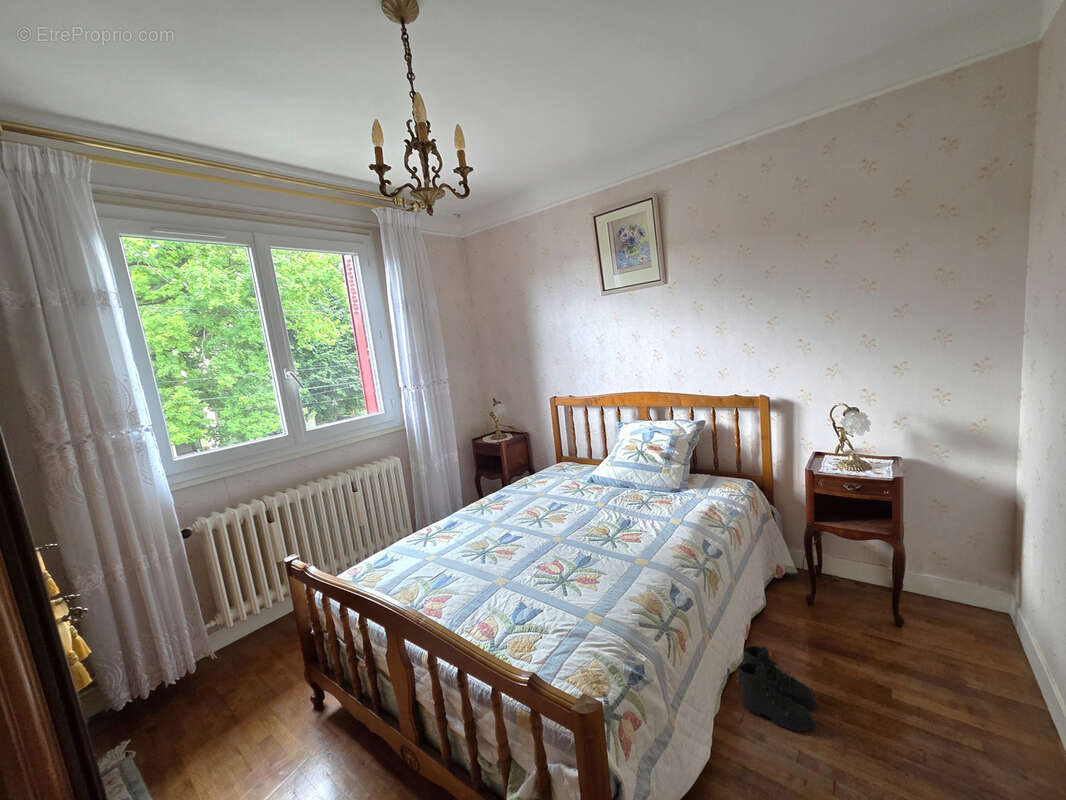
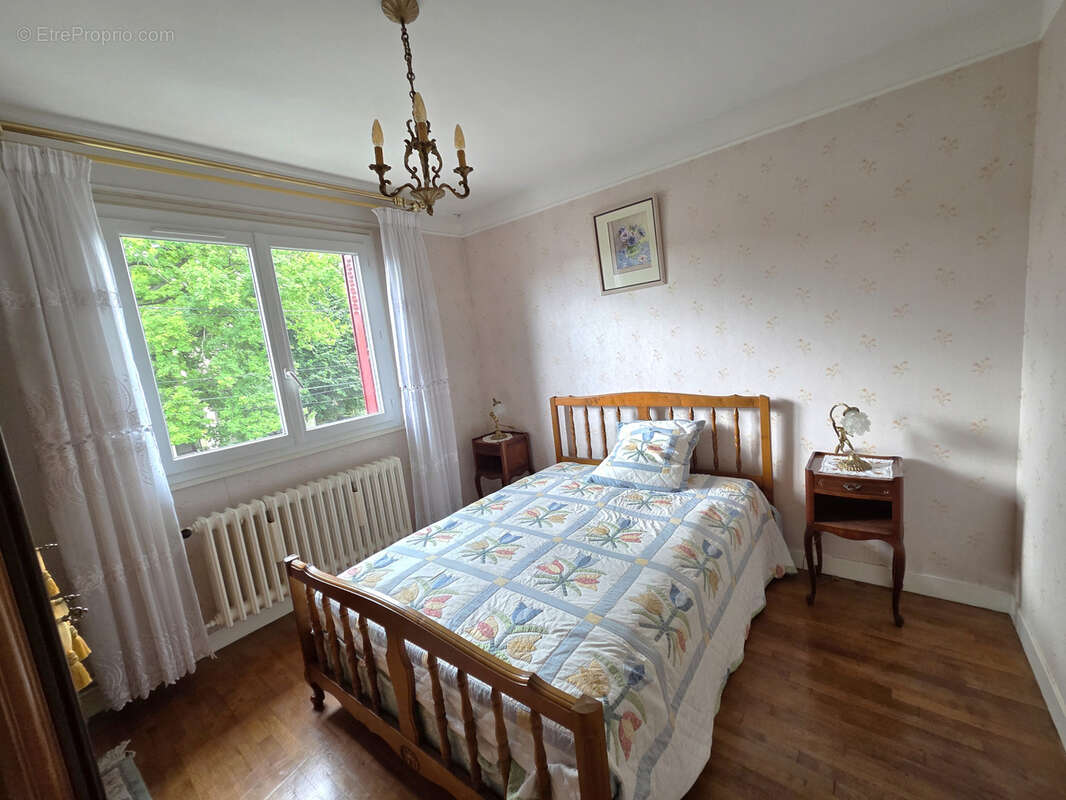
- boots (775, 681)
